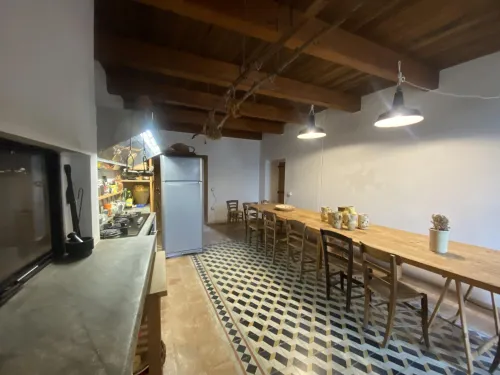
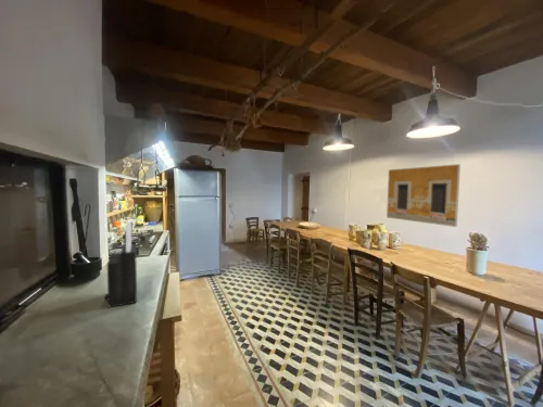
+ knife block (119, 260)
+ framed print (418, 194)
